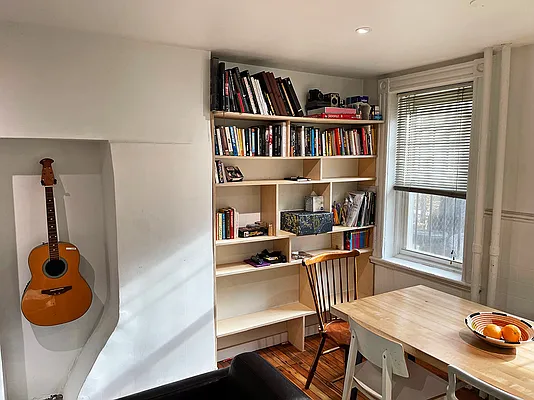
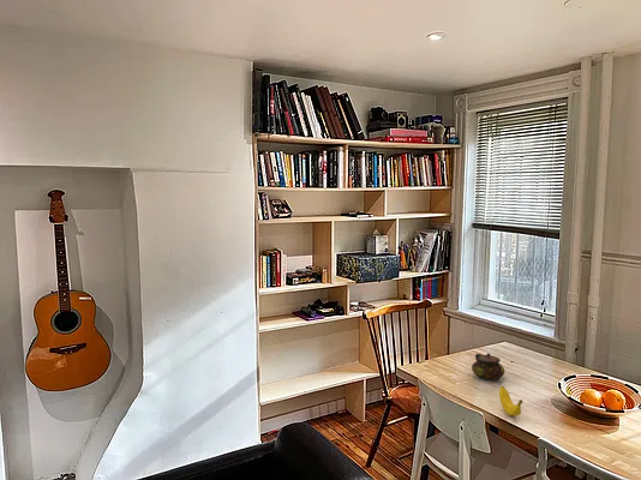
+ teapot (487, 365)
+ banana (509, 401)
